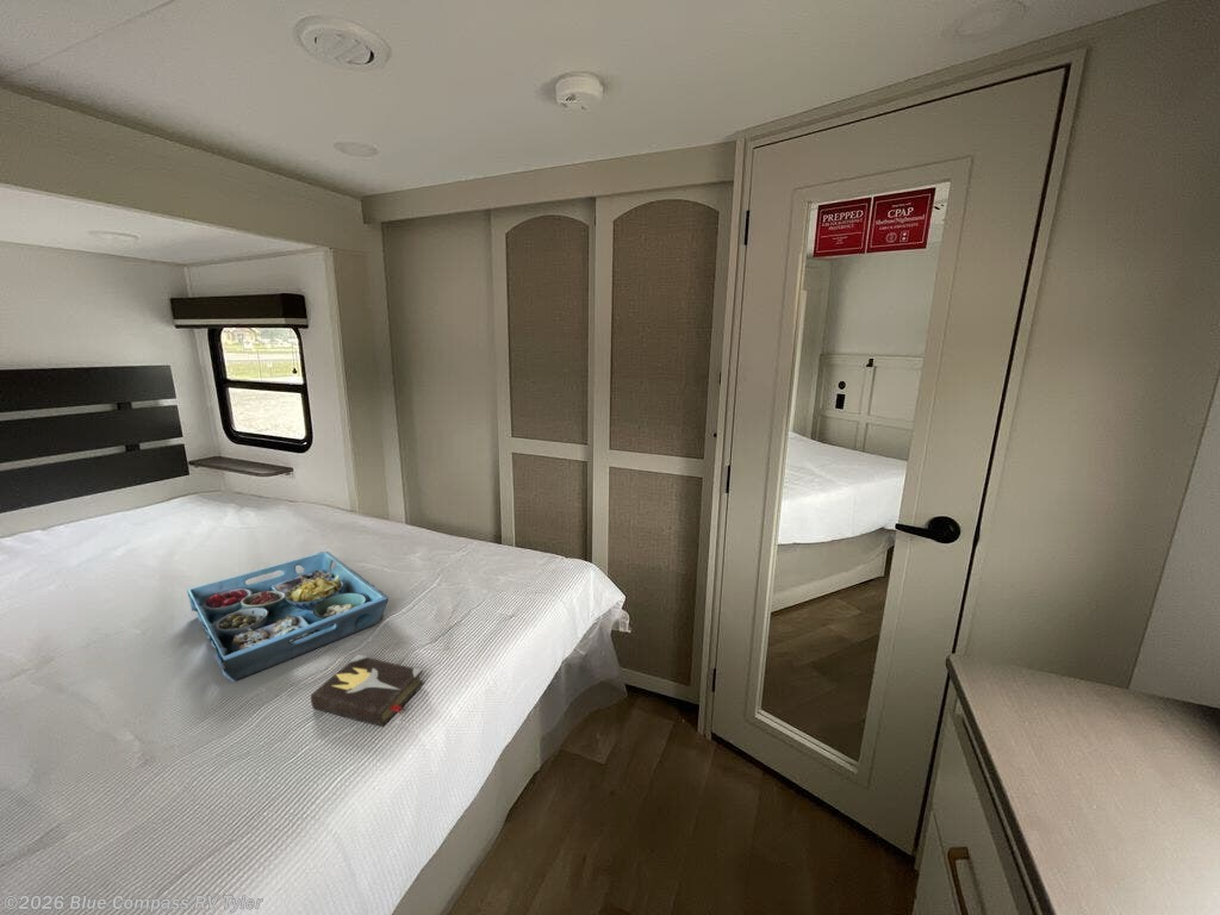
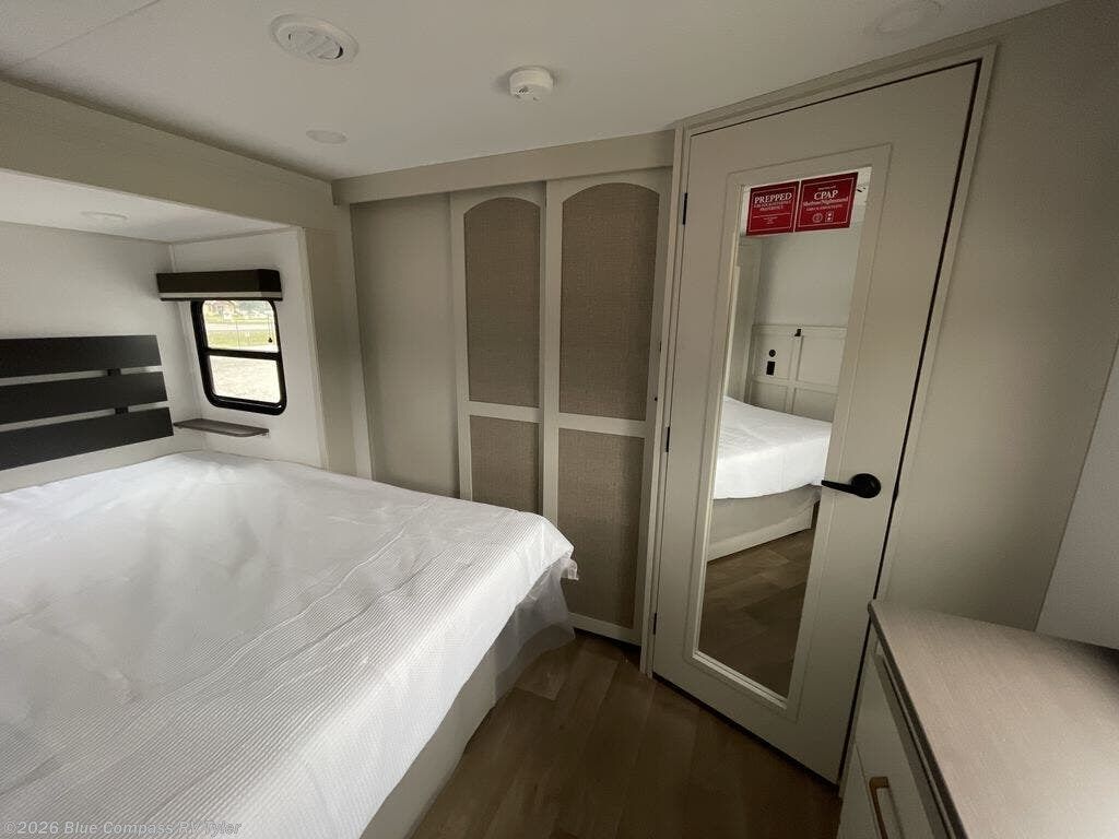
- hardback book (368, 687)
- serving tray (288, 603)
